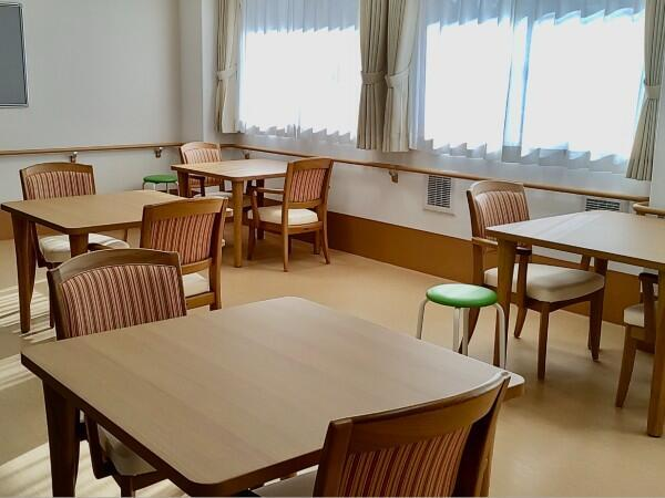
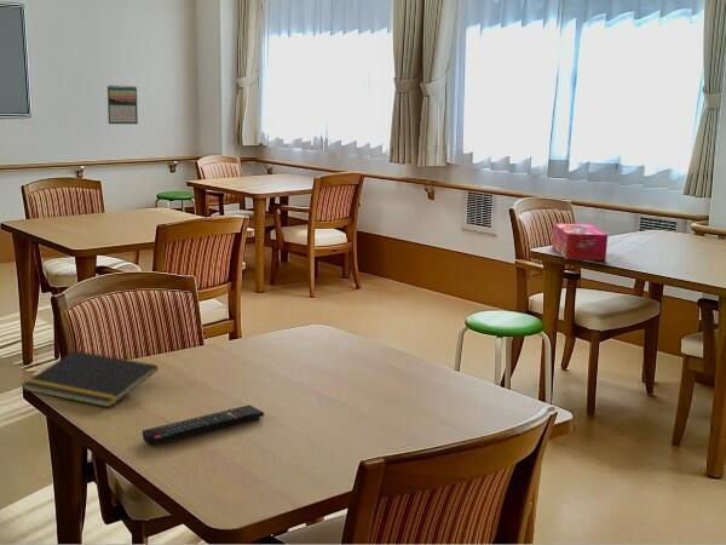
+ notepad (91, 377)
+ tissue box (578, 241)
+ calendar (122, 104)
+ remote control (203, 424)
